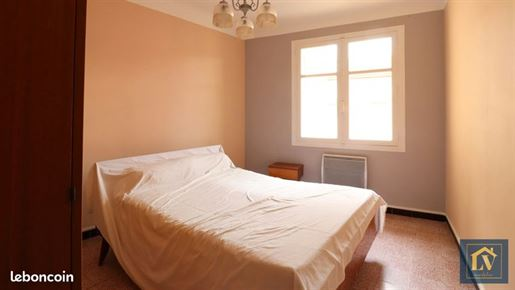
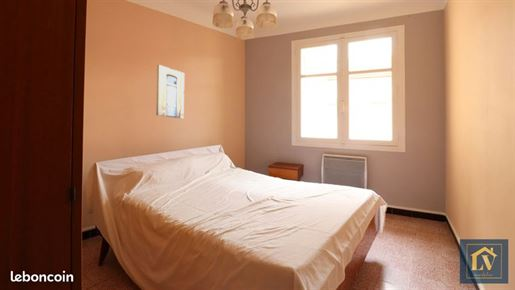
+ wall art (171, 93)
